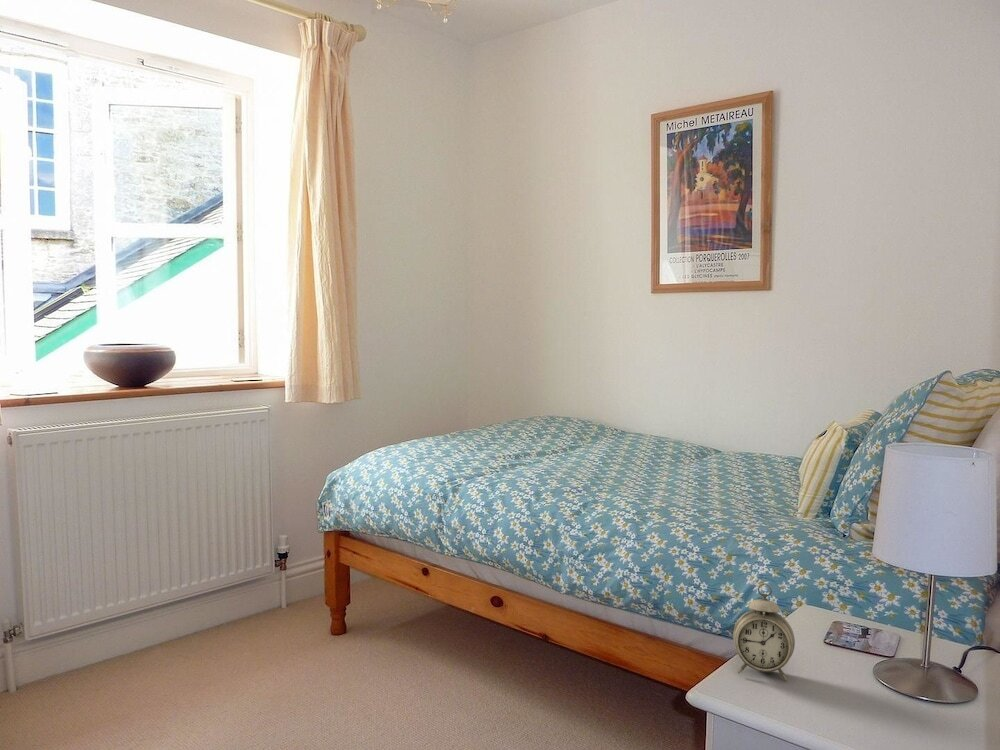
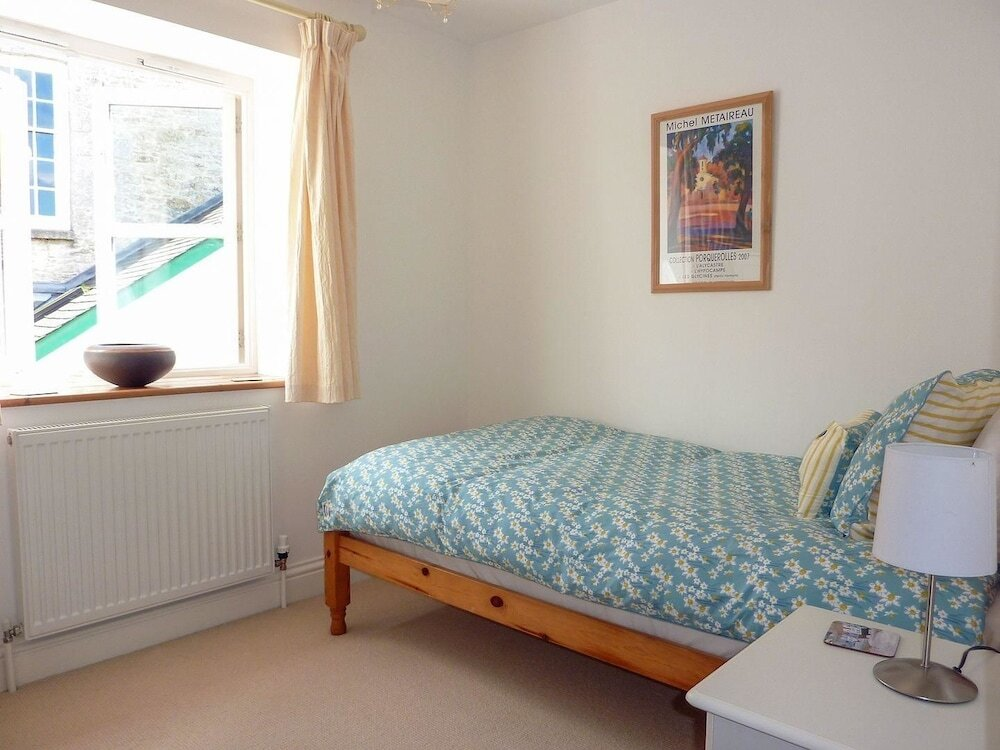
- alarm clock (763, 628)
